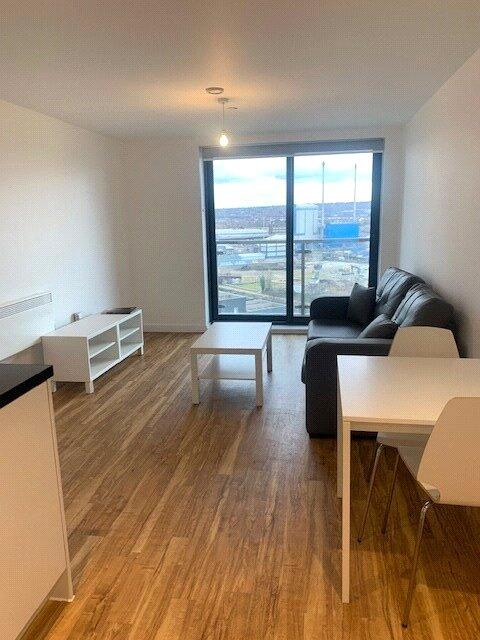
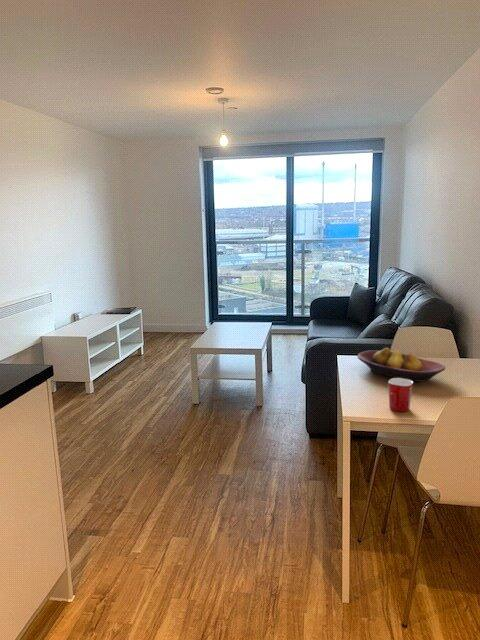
+ mug (398, 396)
+ fruit bowl (399, 362)
